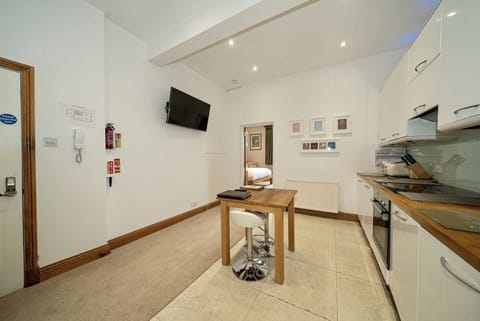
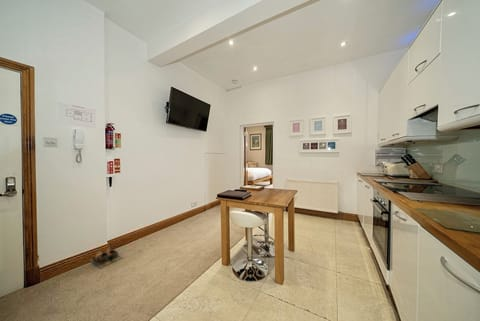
+ shoes (106, 254)
